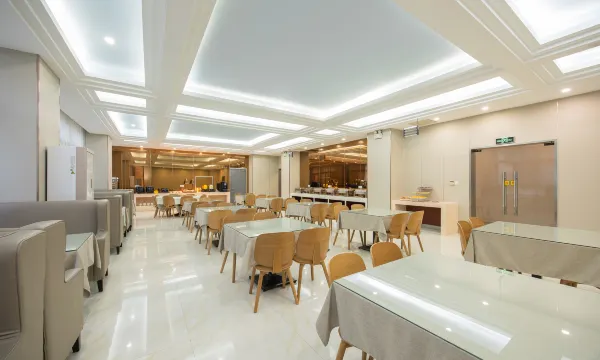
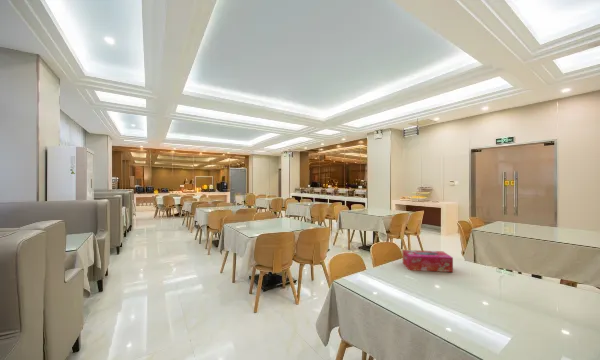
+ tissue box (426, 260)
